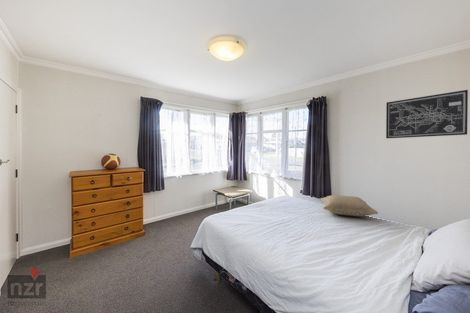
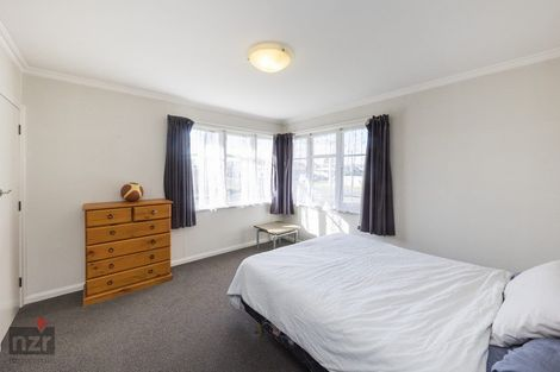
- wall art (422, 116)
- pillow (345, 204)
